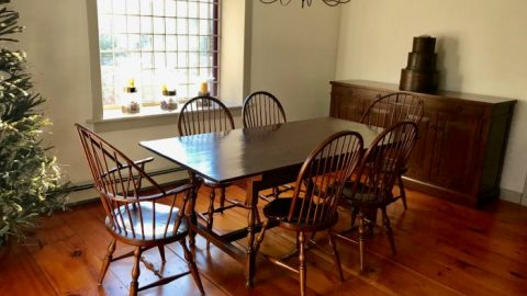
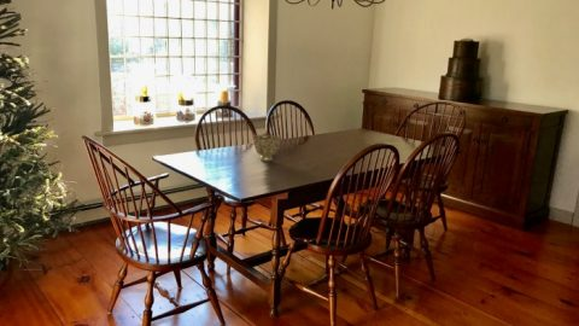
+ decorative bowl (265, 147)
